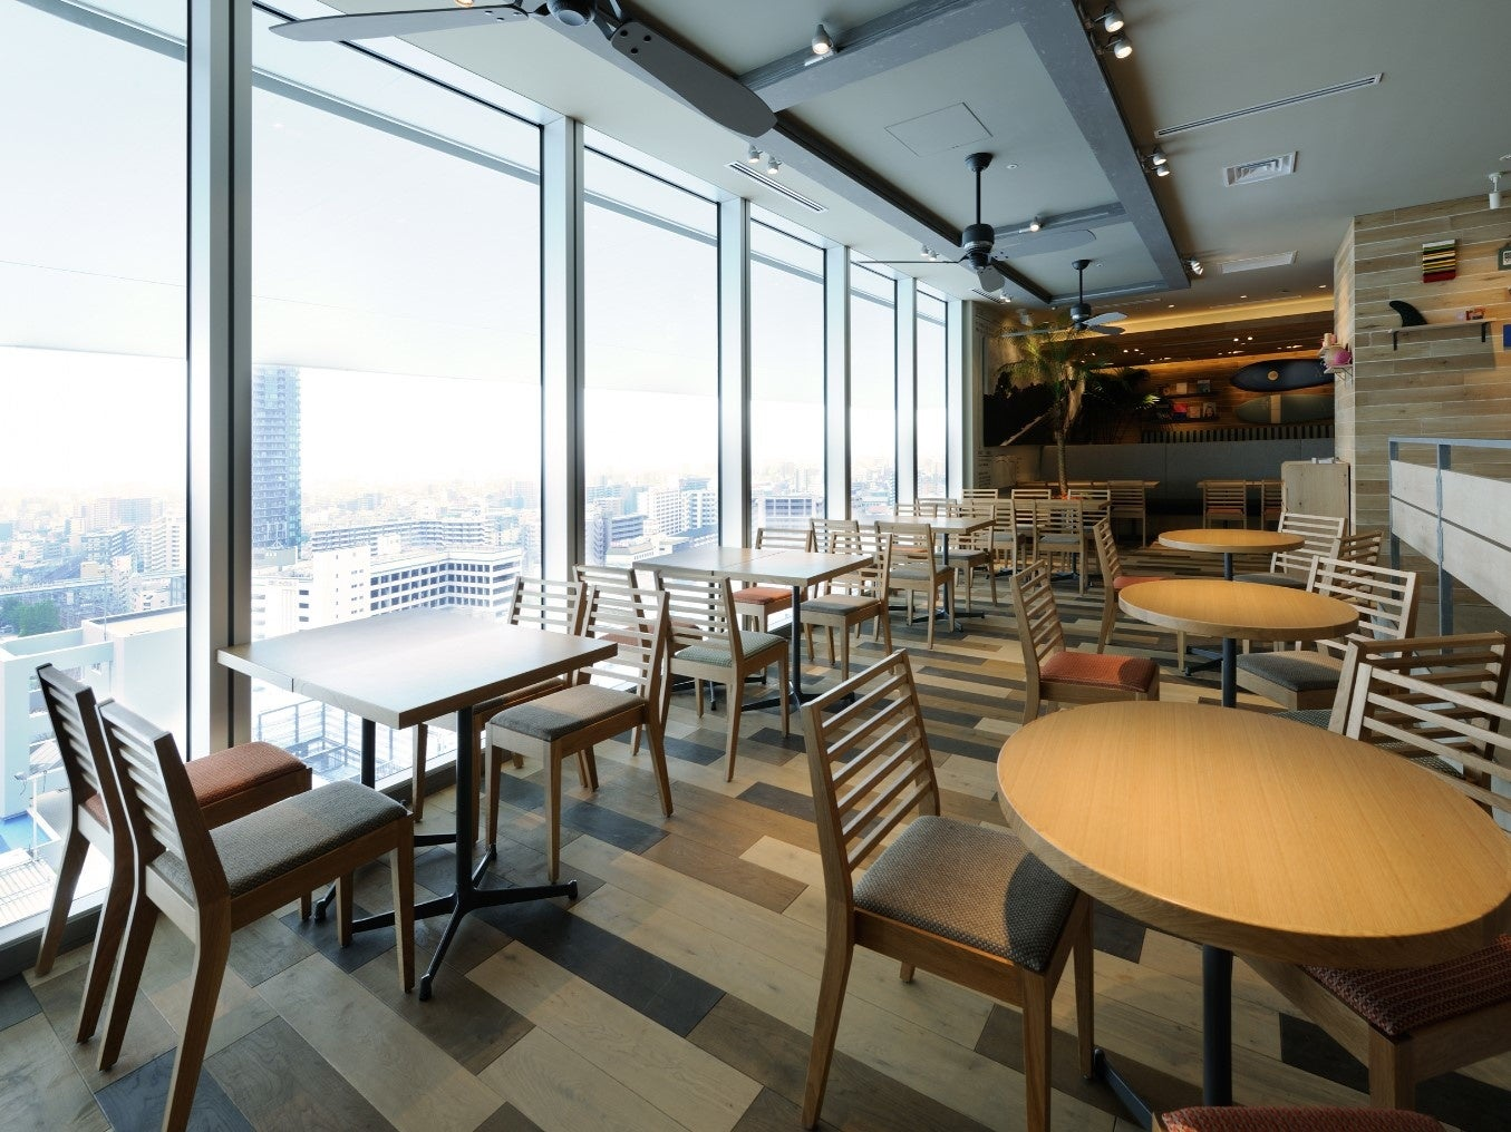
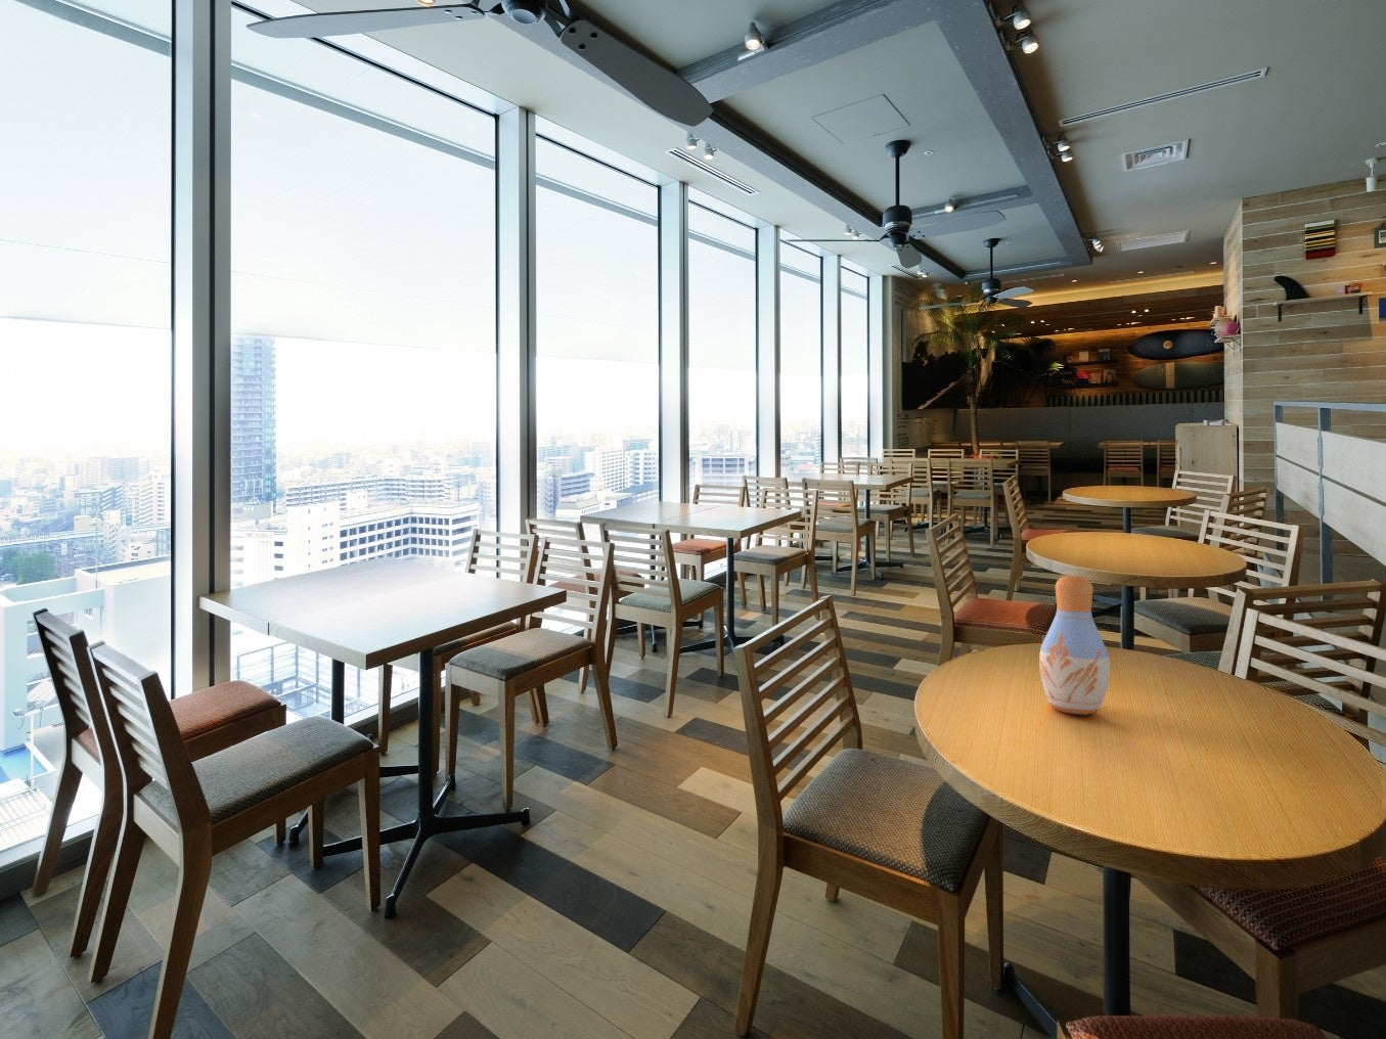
+ vase (1073, 642)
